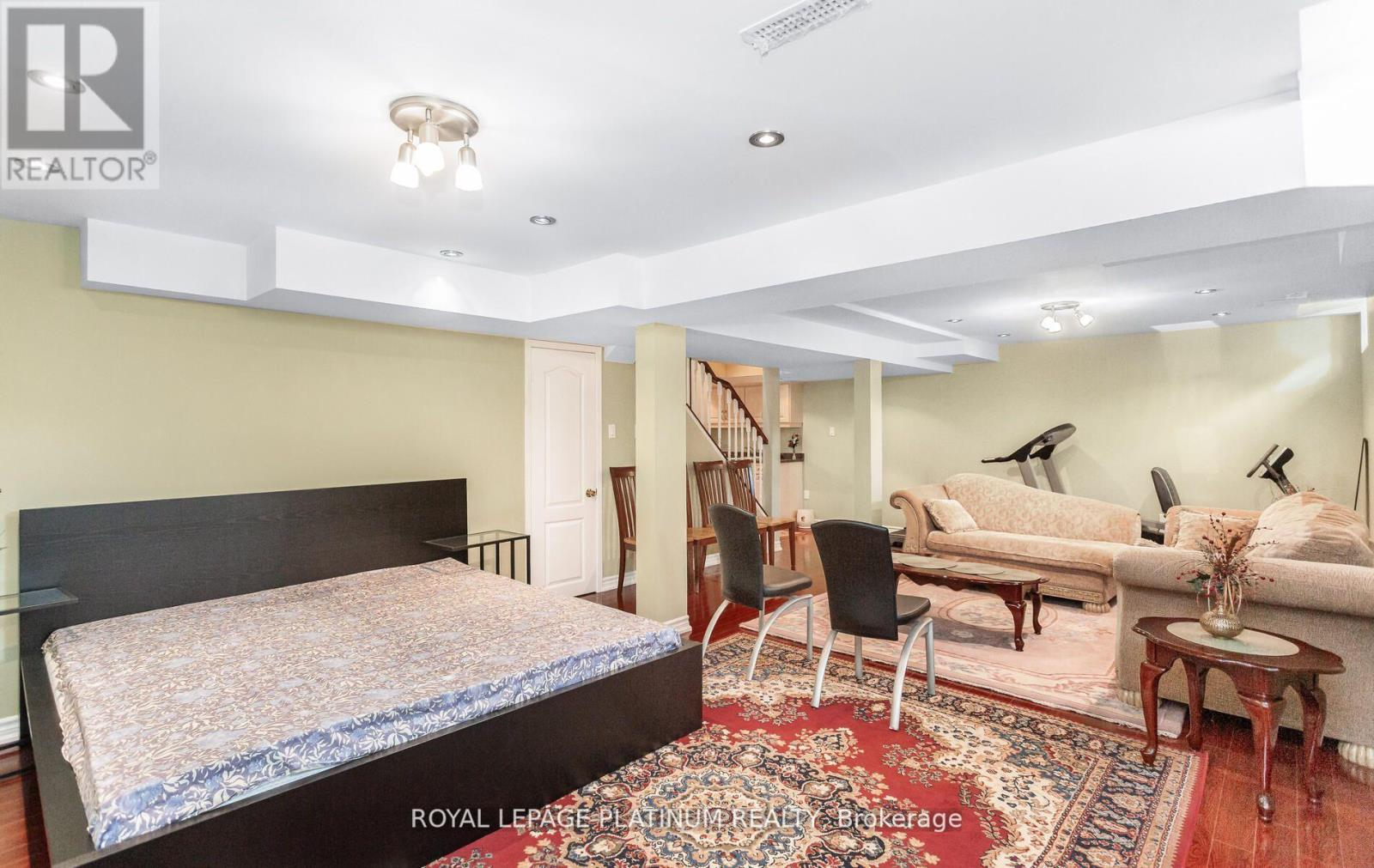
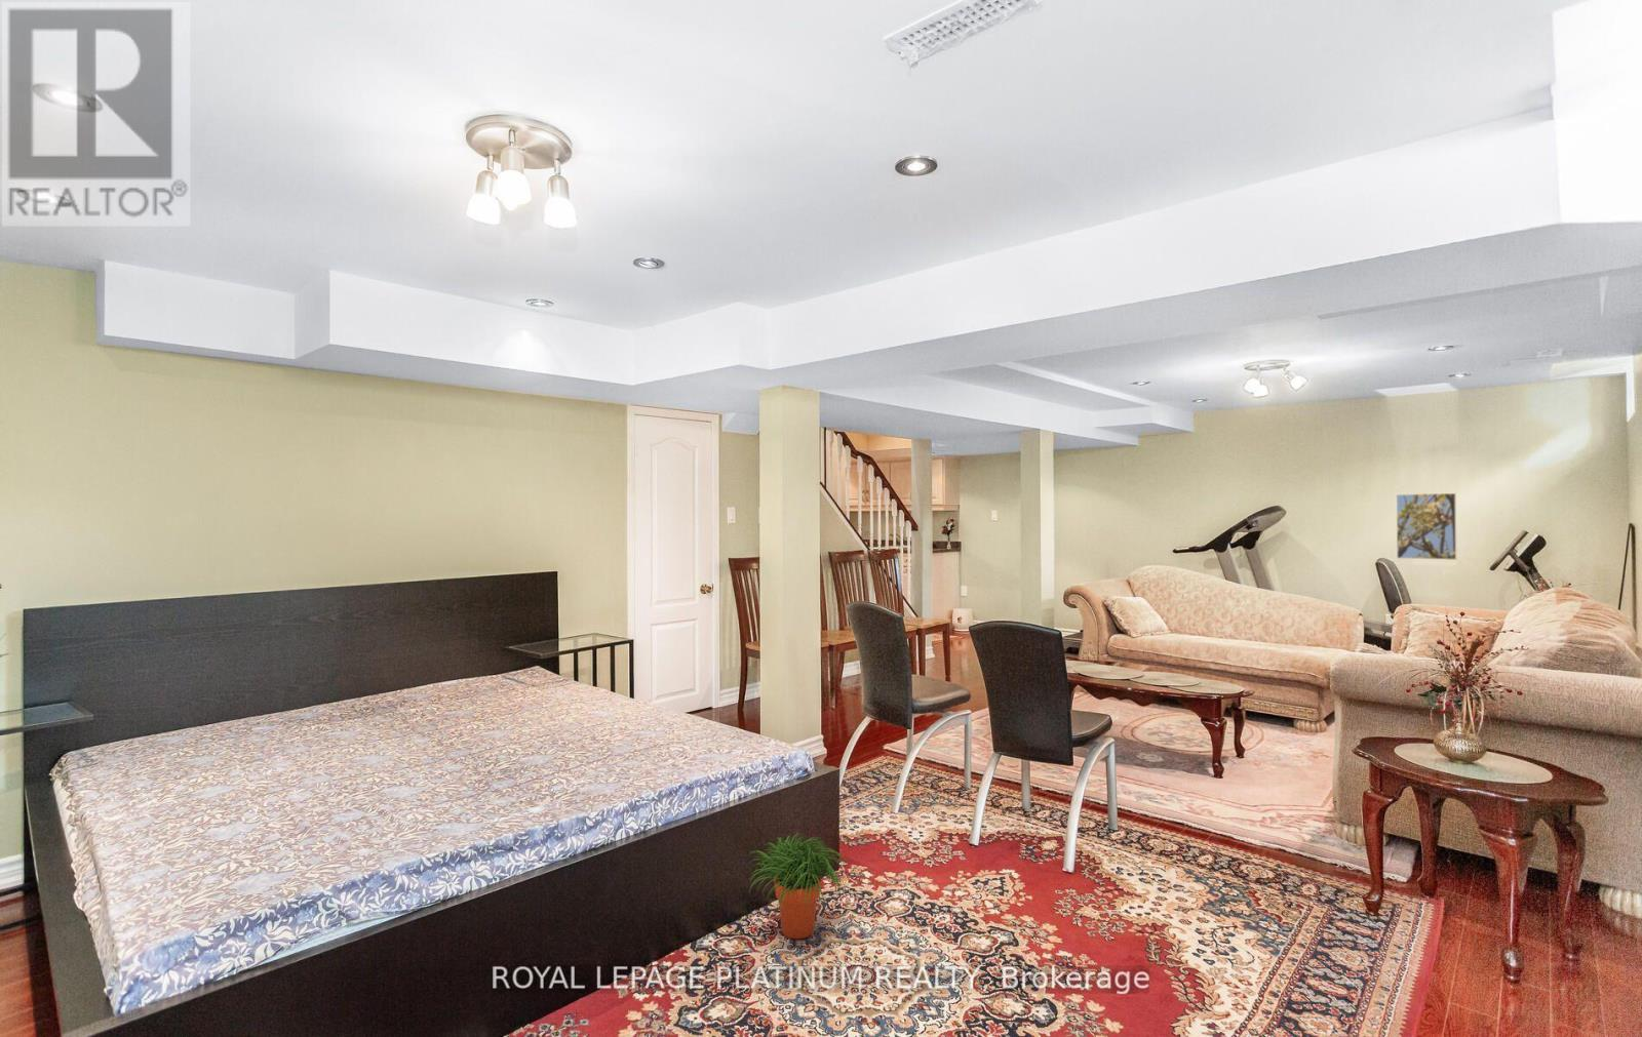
+ potted plant (798, 884)
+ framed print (1426, 526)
